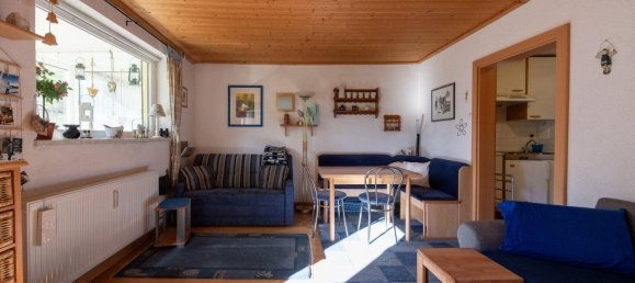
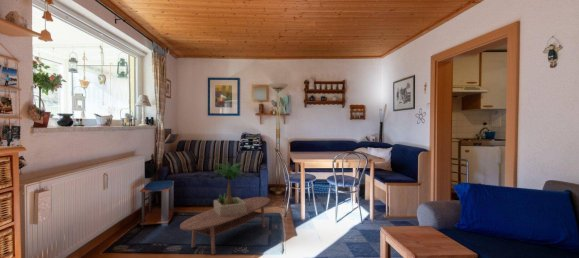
+ potted plant (228, 186)
+ coffee table (231, 223)
